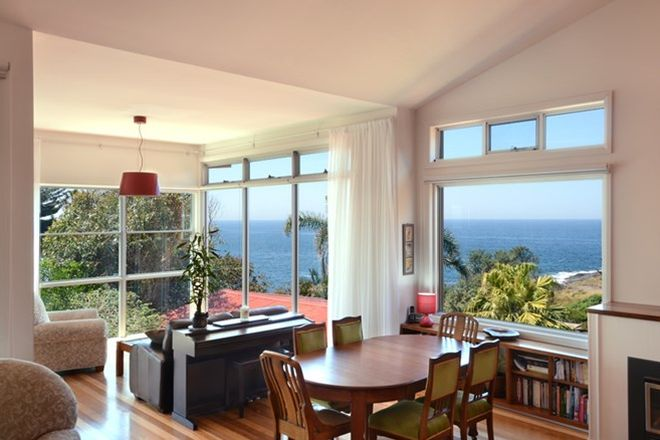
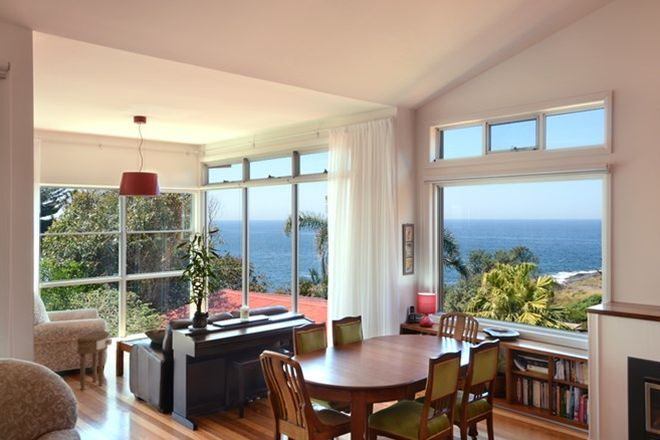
+ side table (92, 360)
